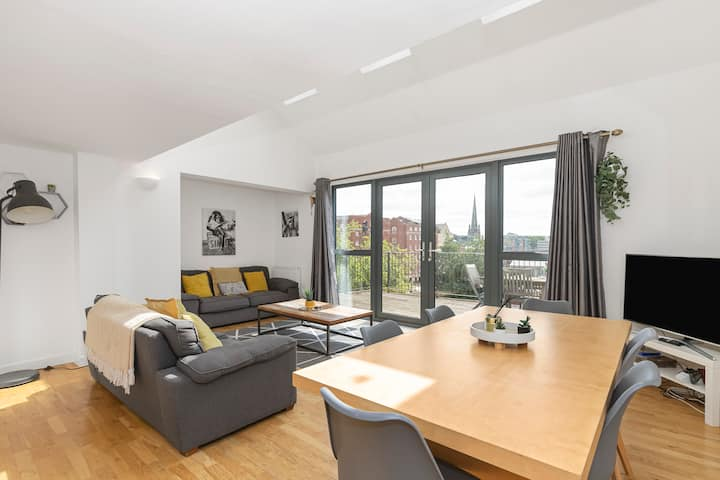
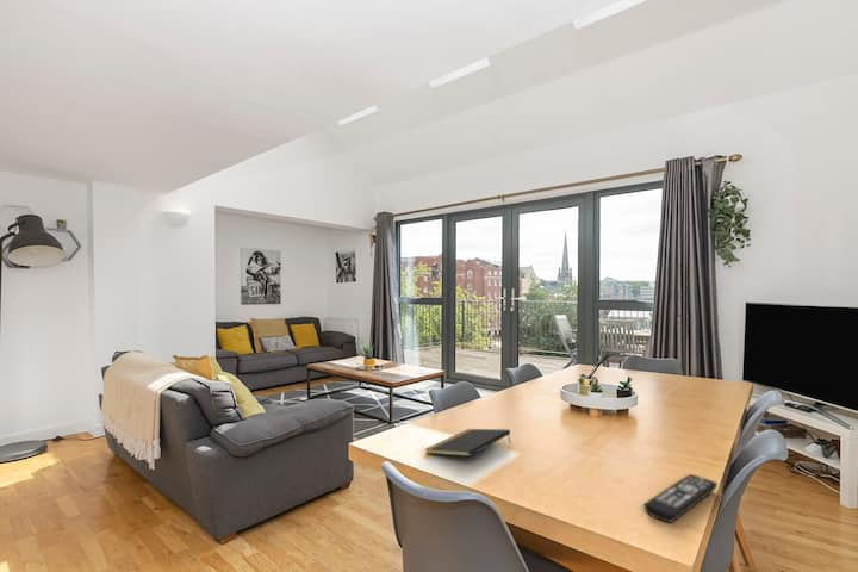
+ notepad (468, 441)
+ remote control (682, 496)
